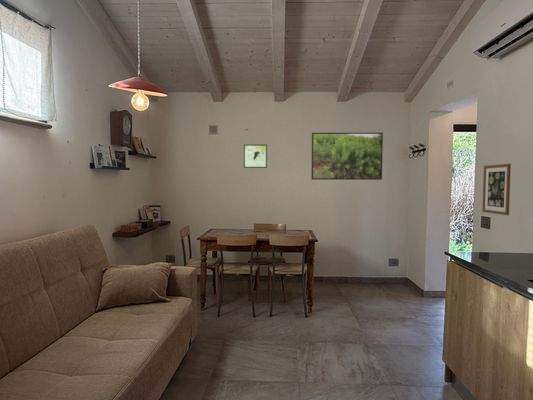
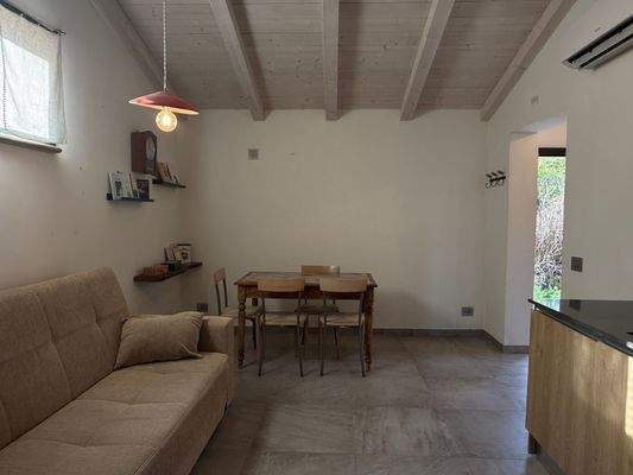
- wall art (495, 189)
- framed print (346, 156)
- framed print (255, 156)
